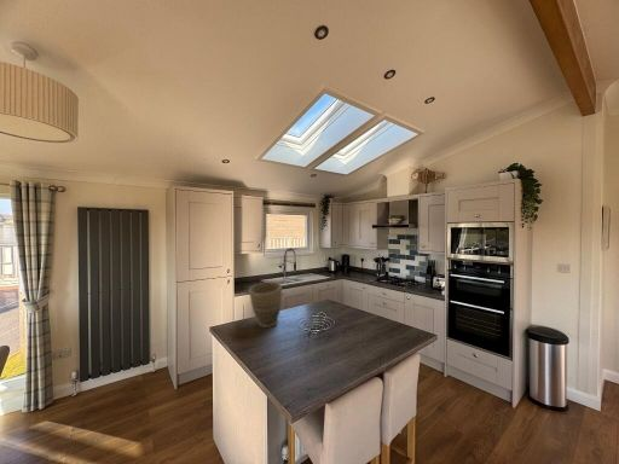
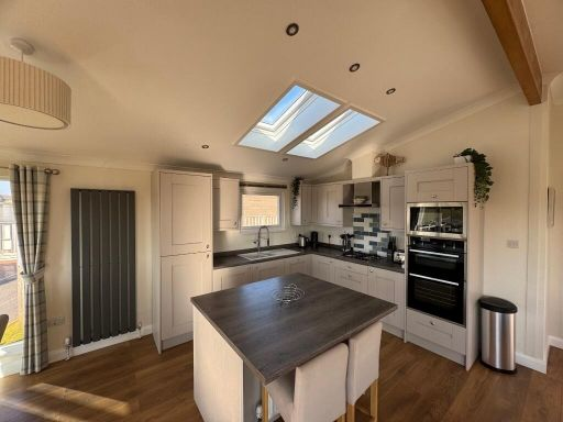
- vase (265, 304)
